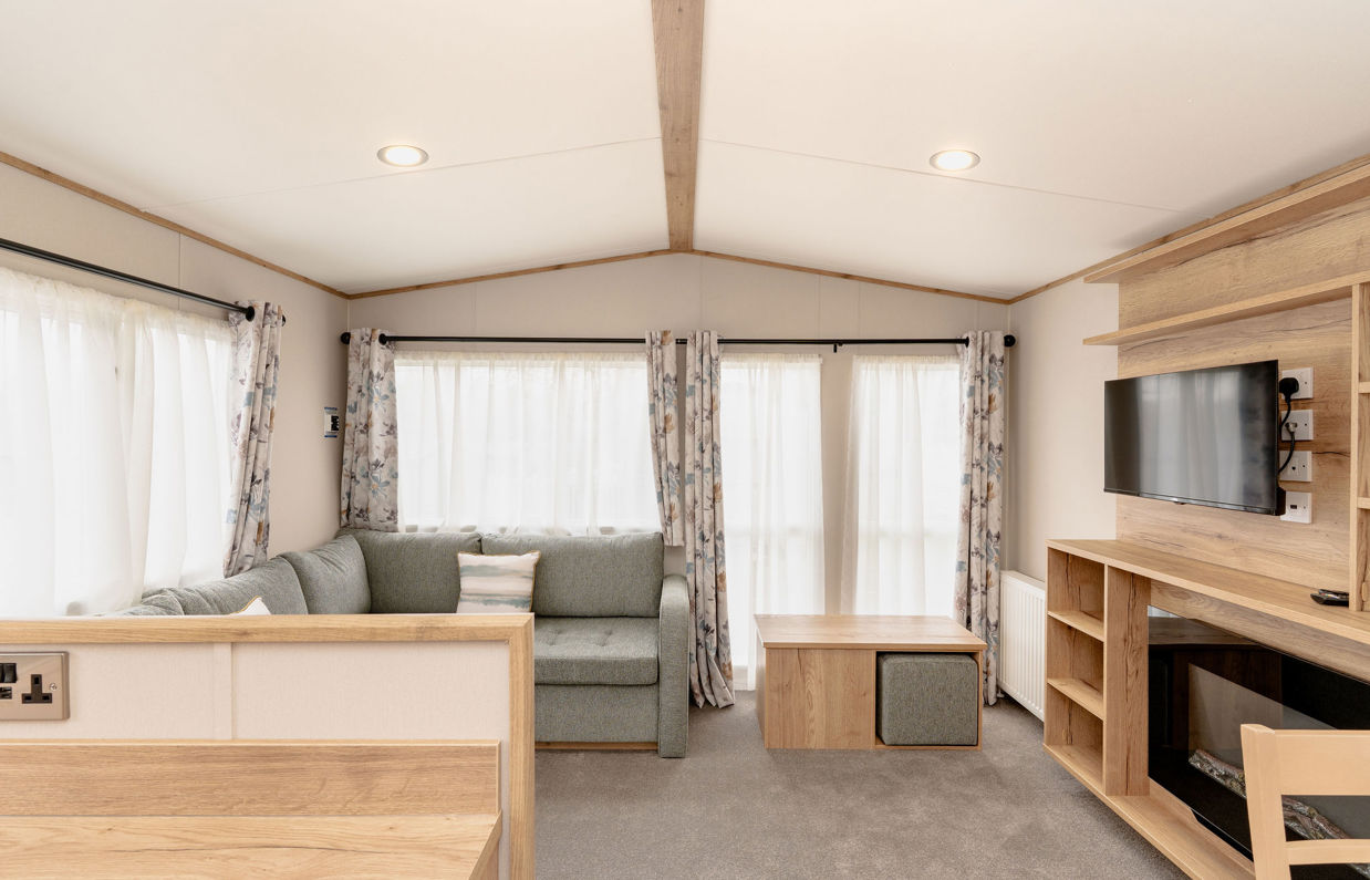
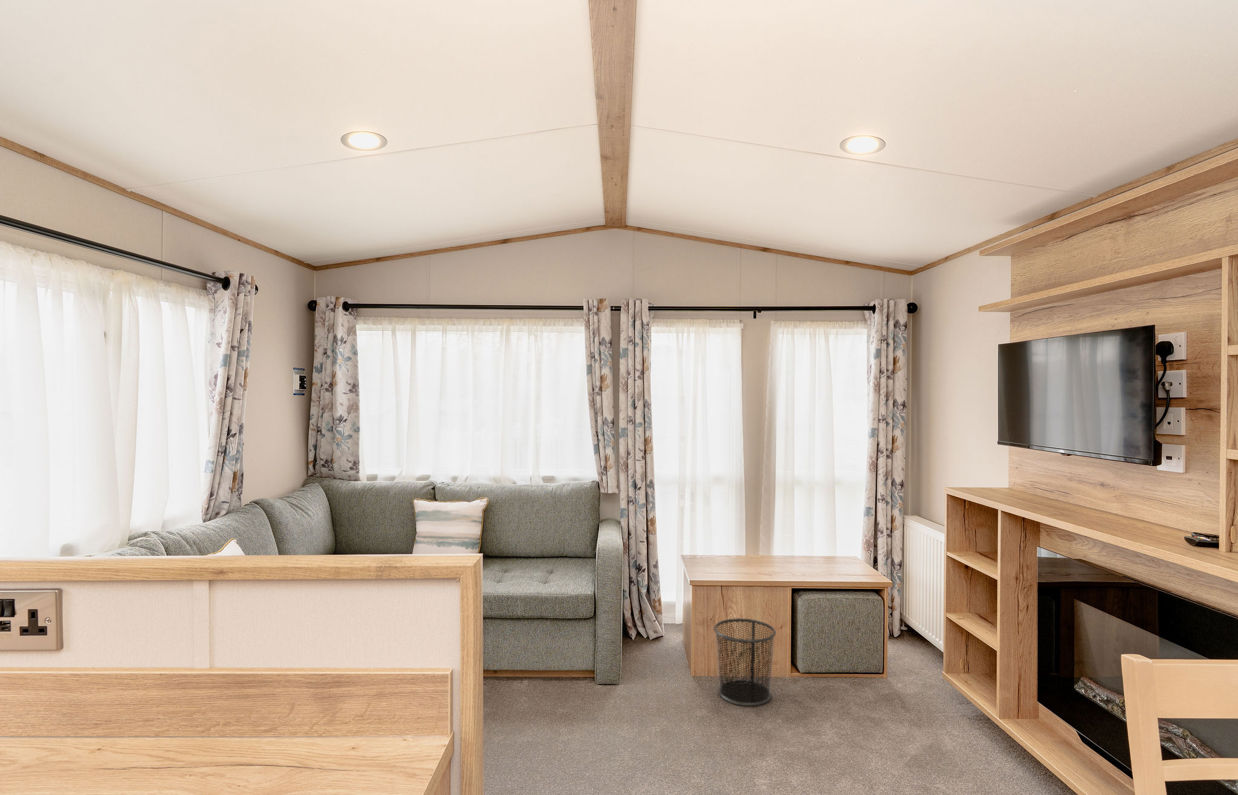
+ waste bin (743, 661)
